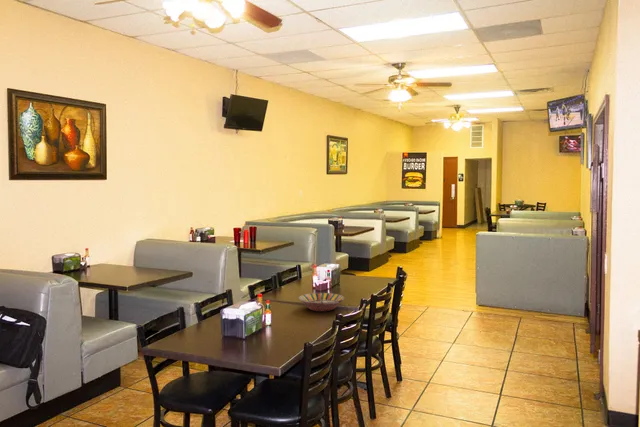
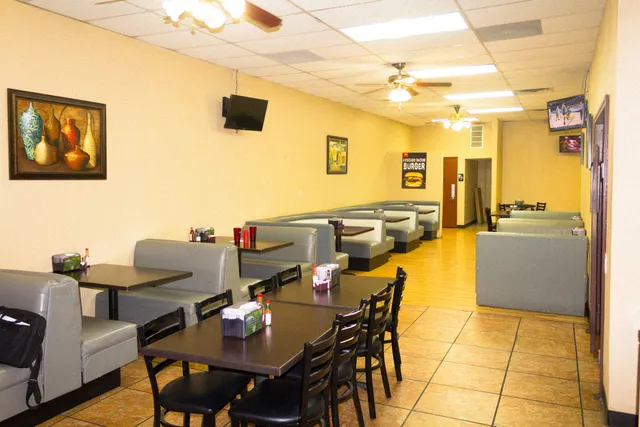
- serving bowl (321, 303)
